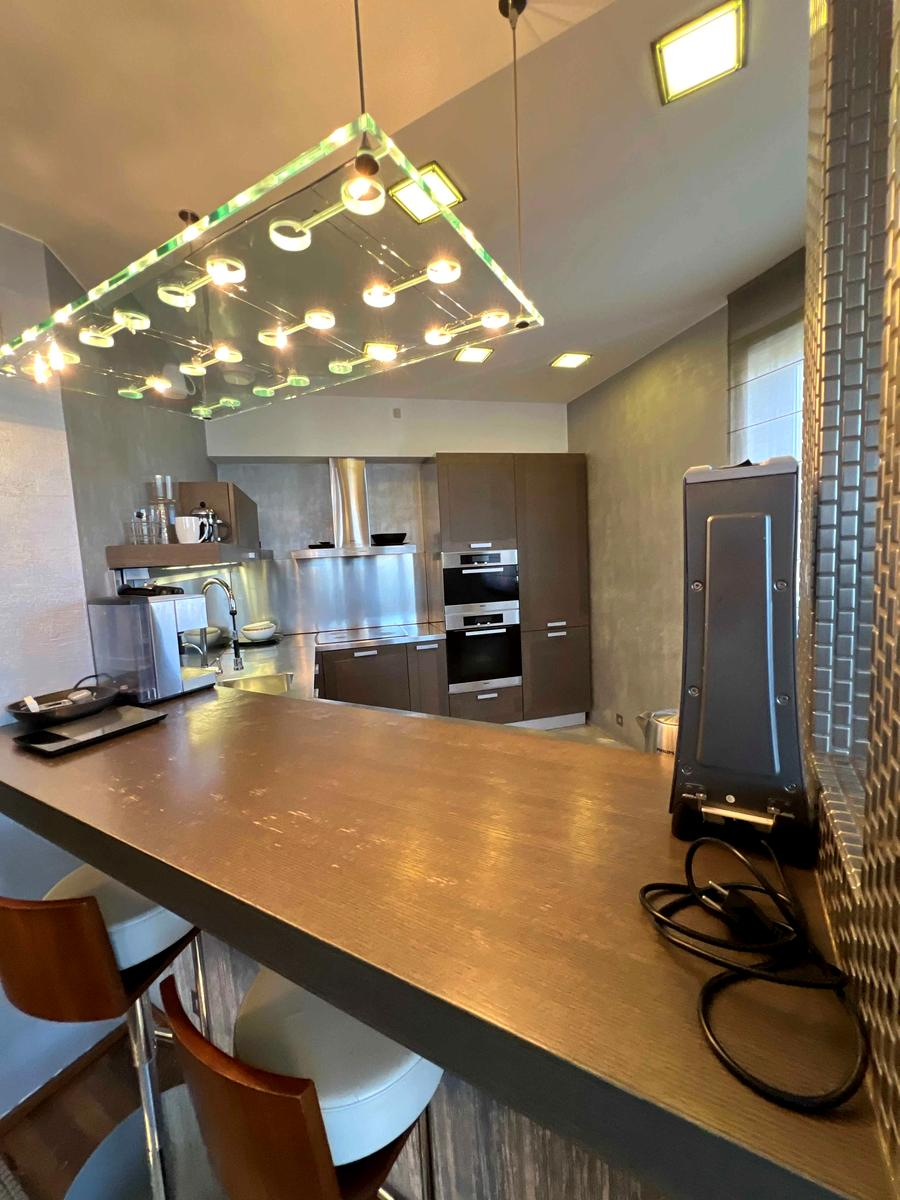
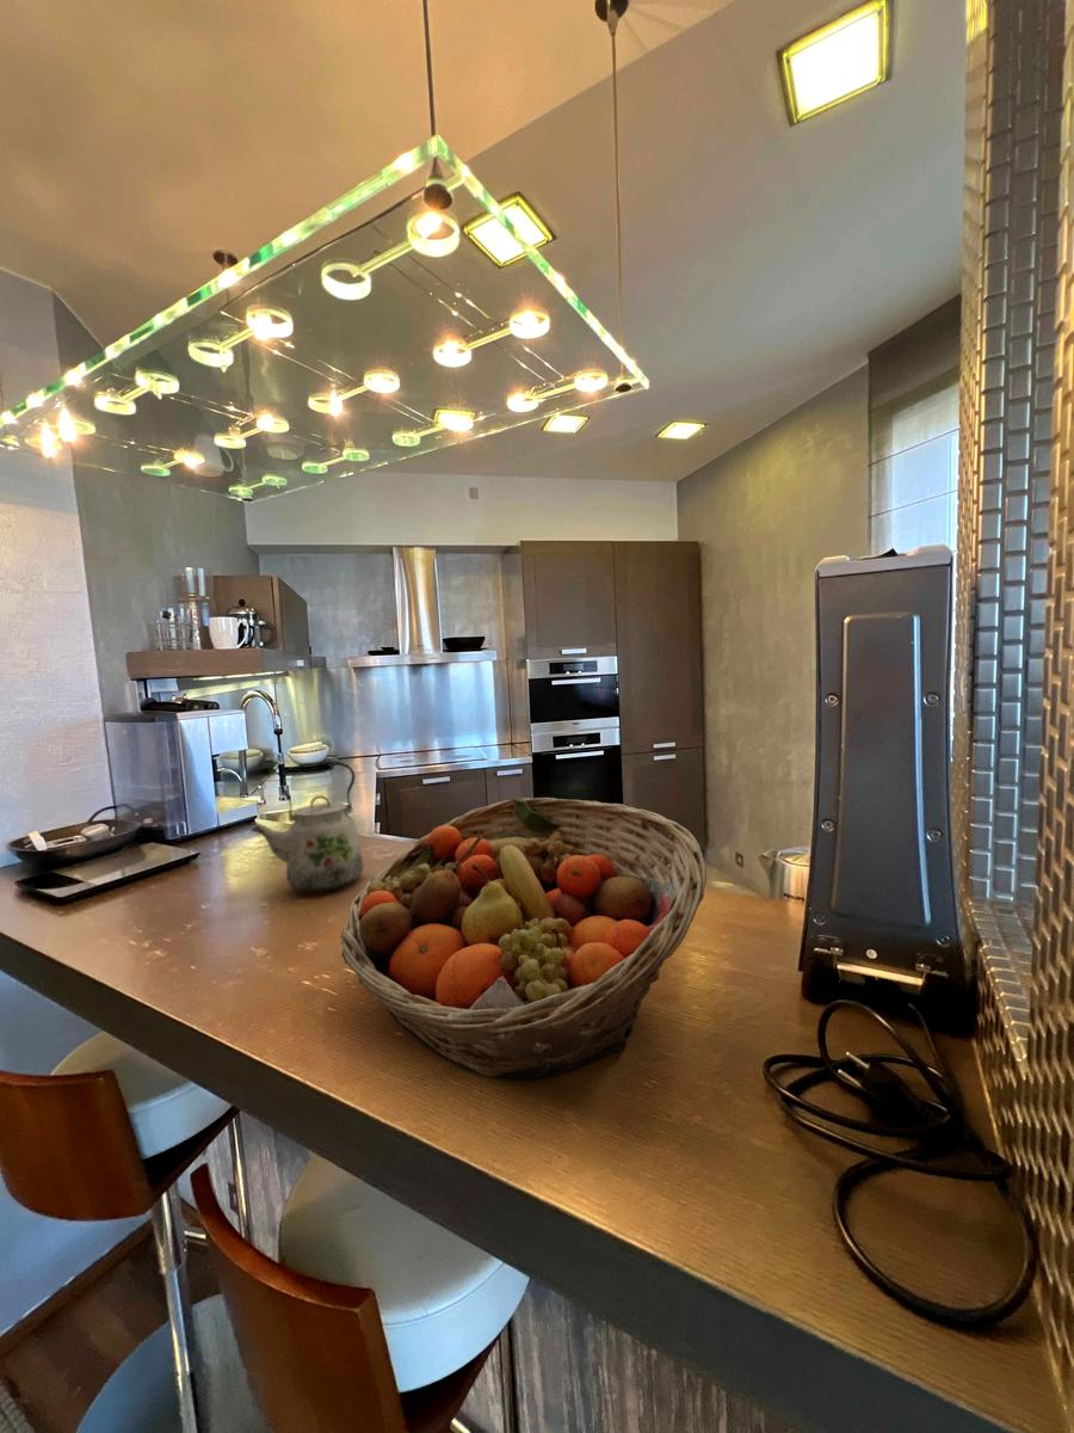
+ kettle (307, 825)
+ fruit basket (516, 909)
